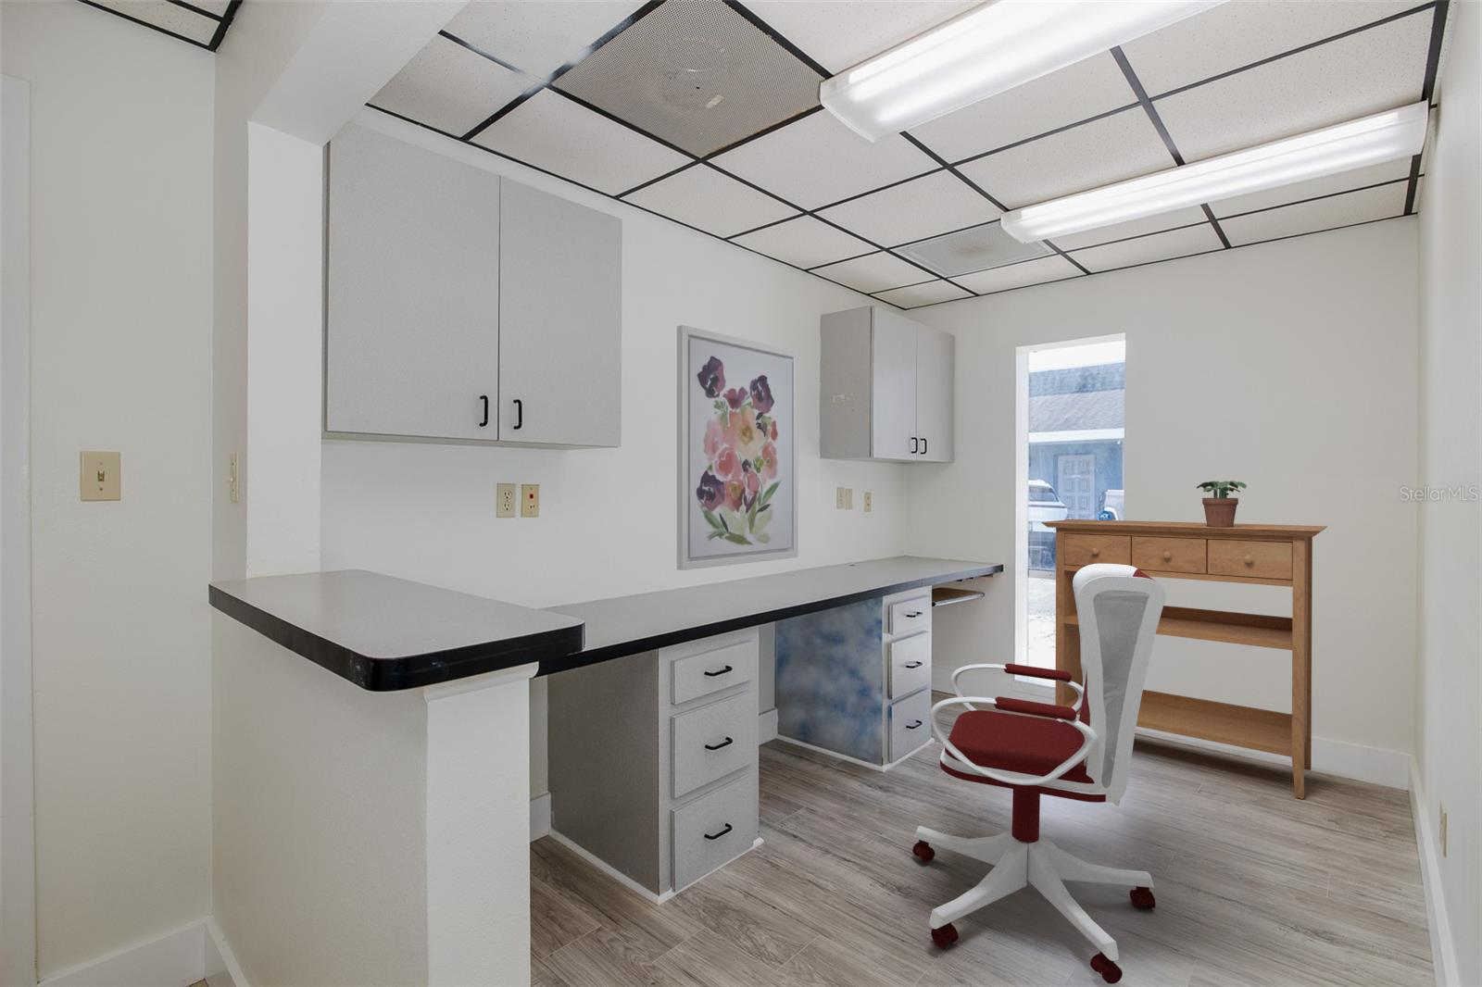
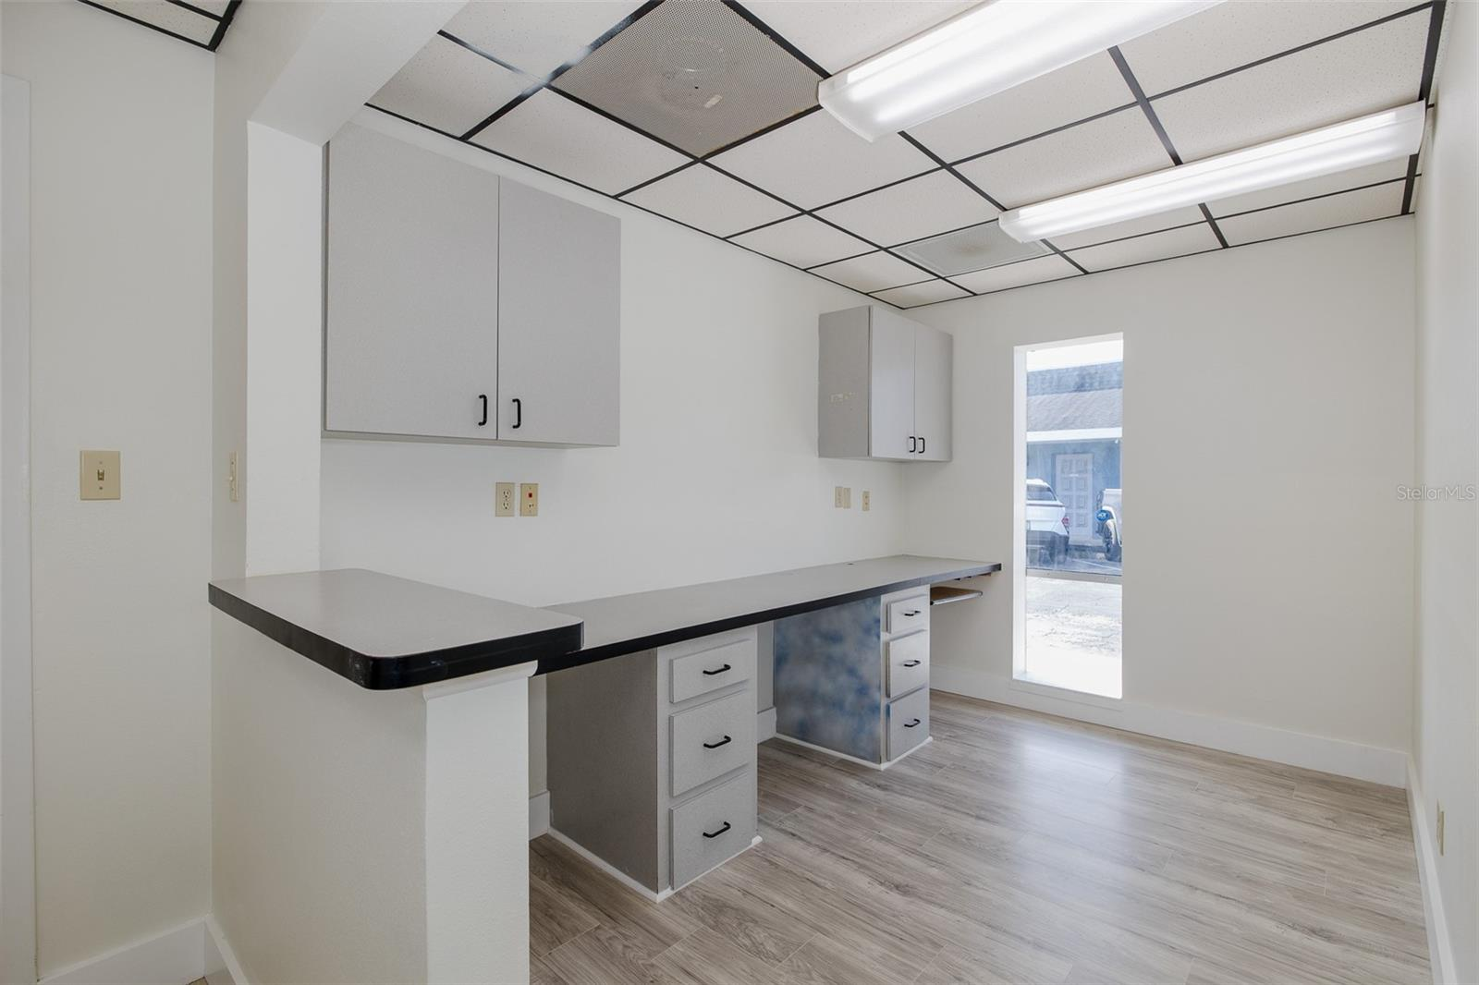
- console table (1177, 636)
- wall art (742, 451)
- office chair (1029, 734)
- potted plant (1222, 502)
